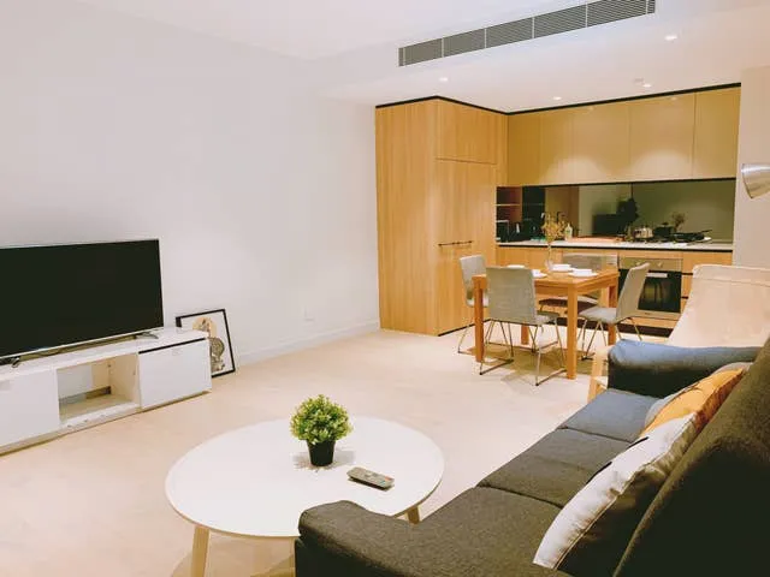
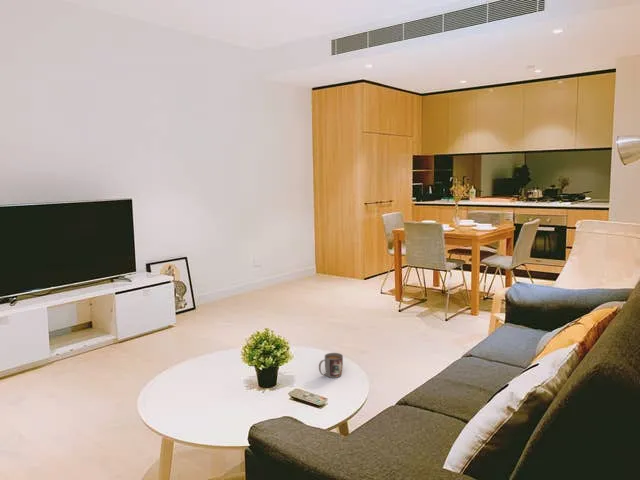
+ mug (330, 366)
